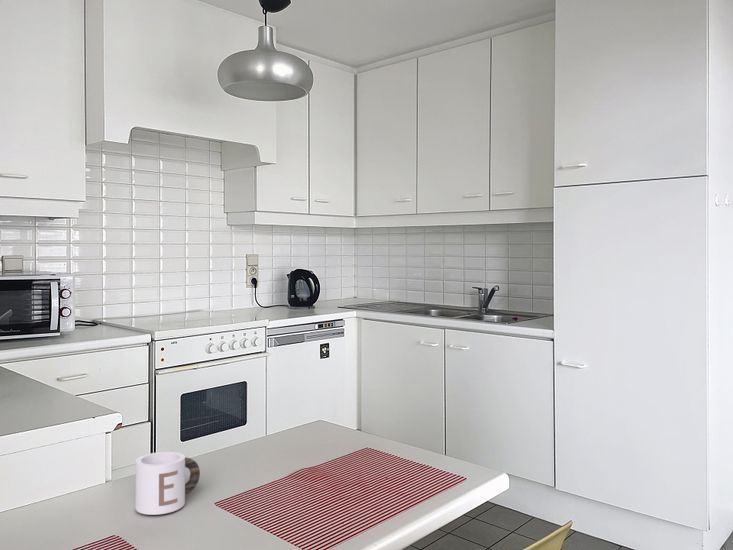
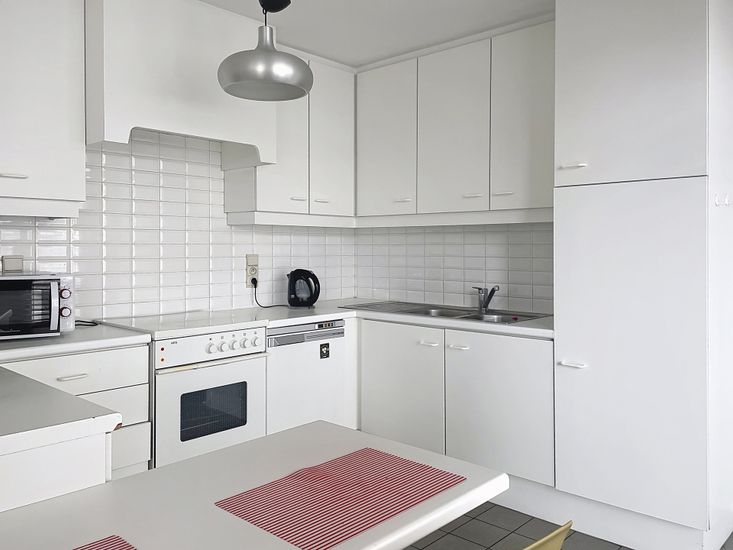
- mug (169, 479)
